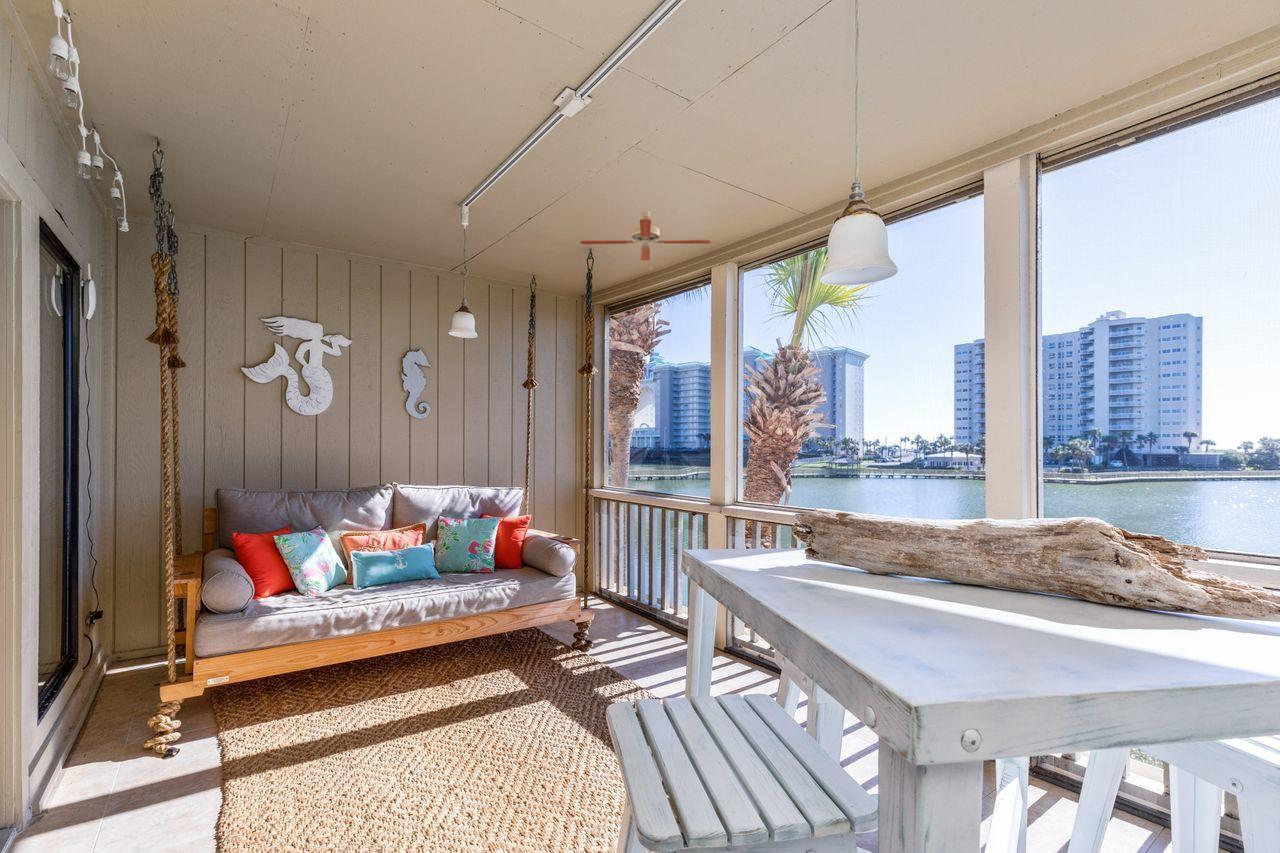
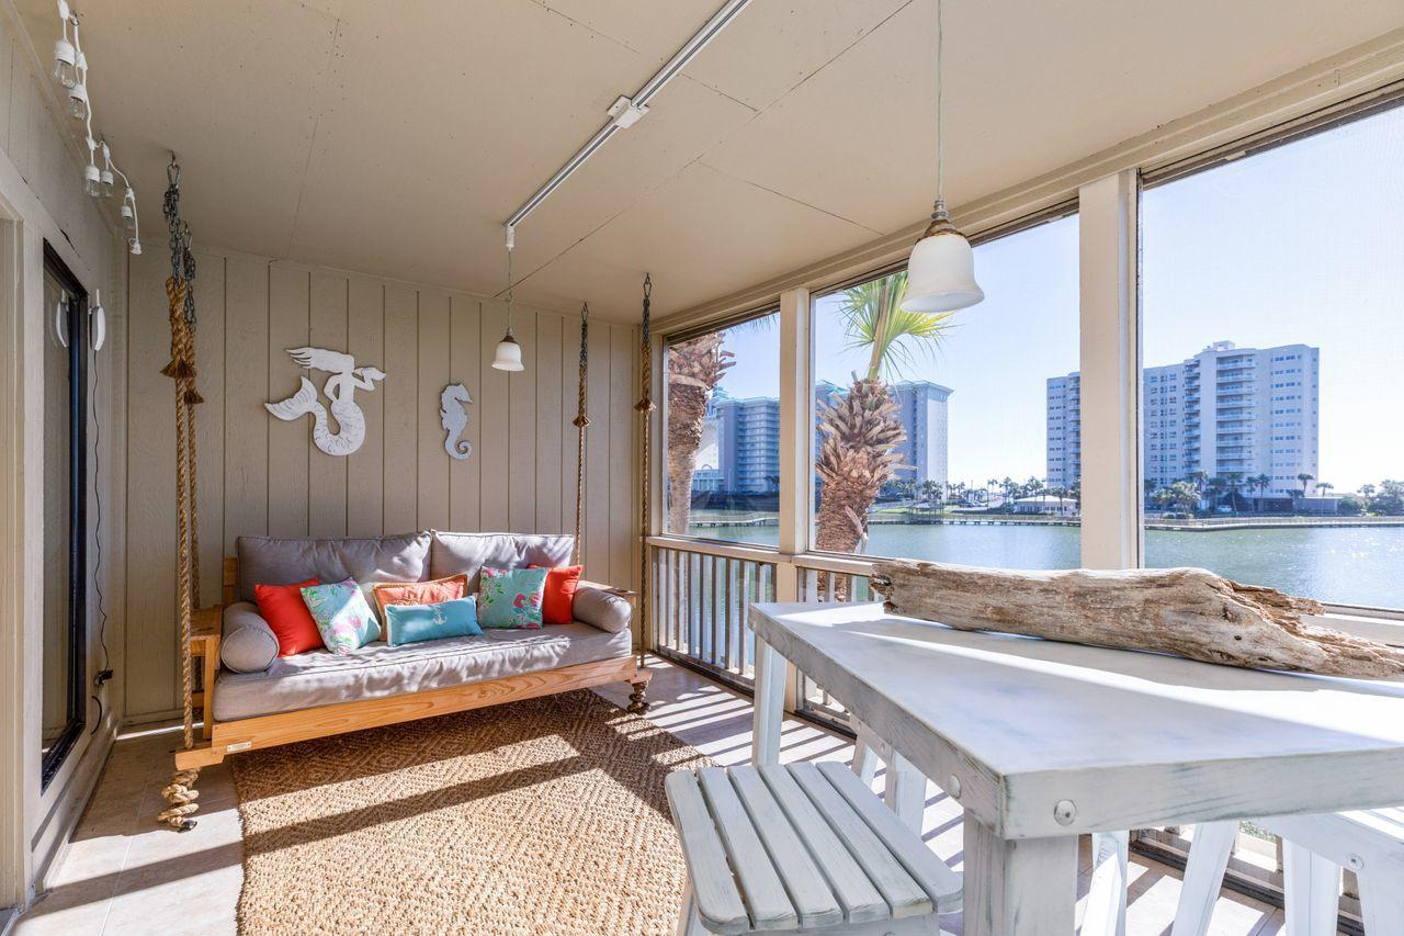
- ceiling fan (645, 241)
